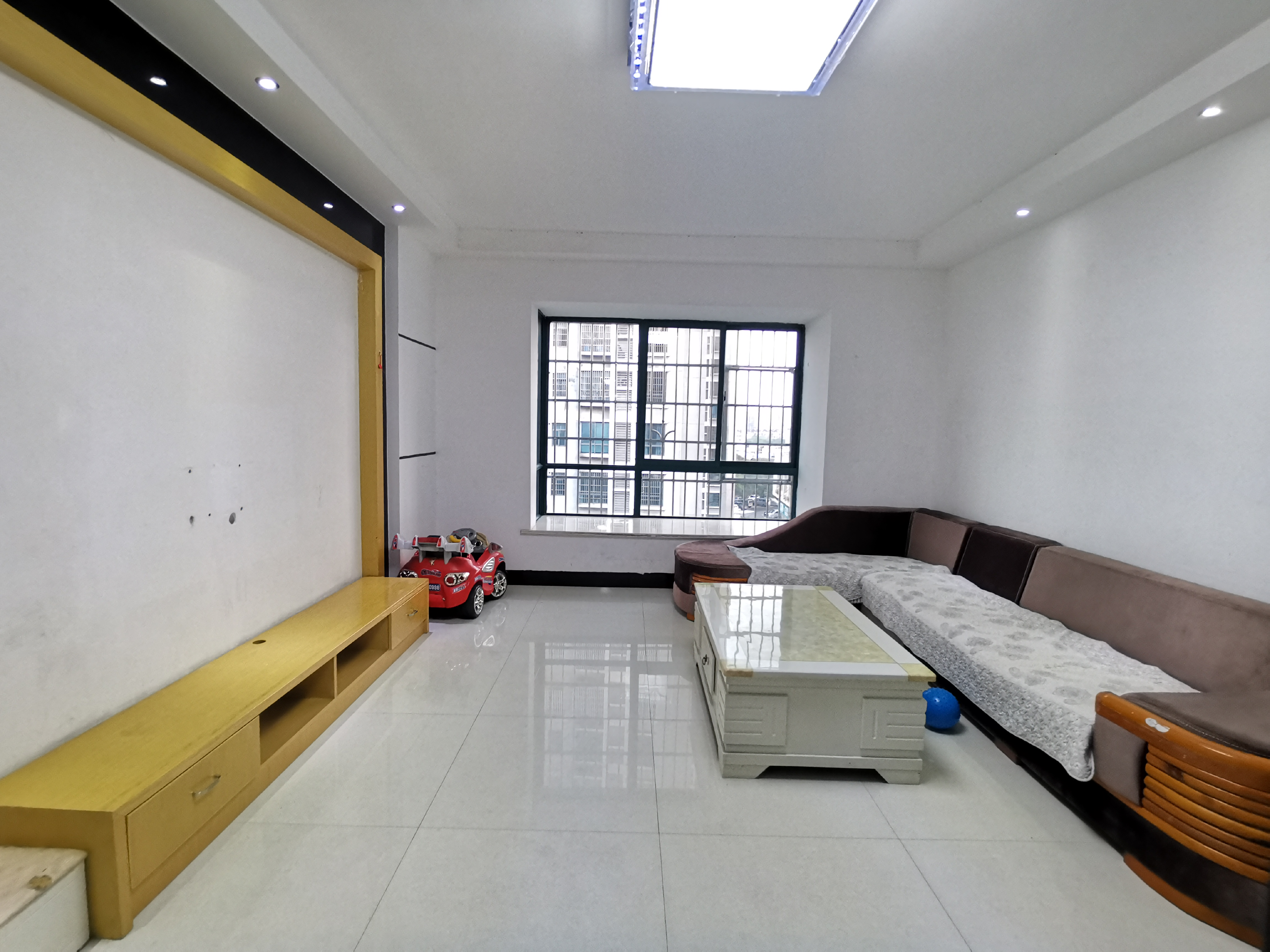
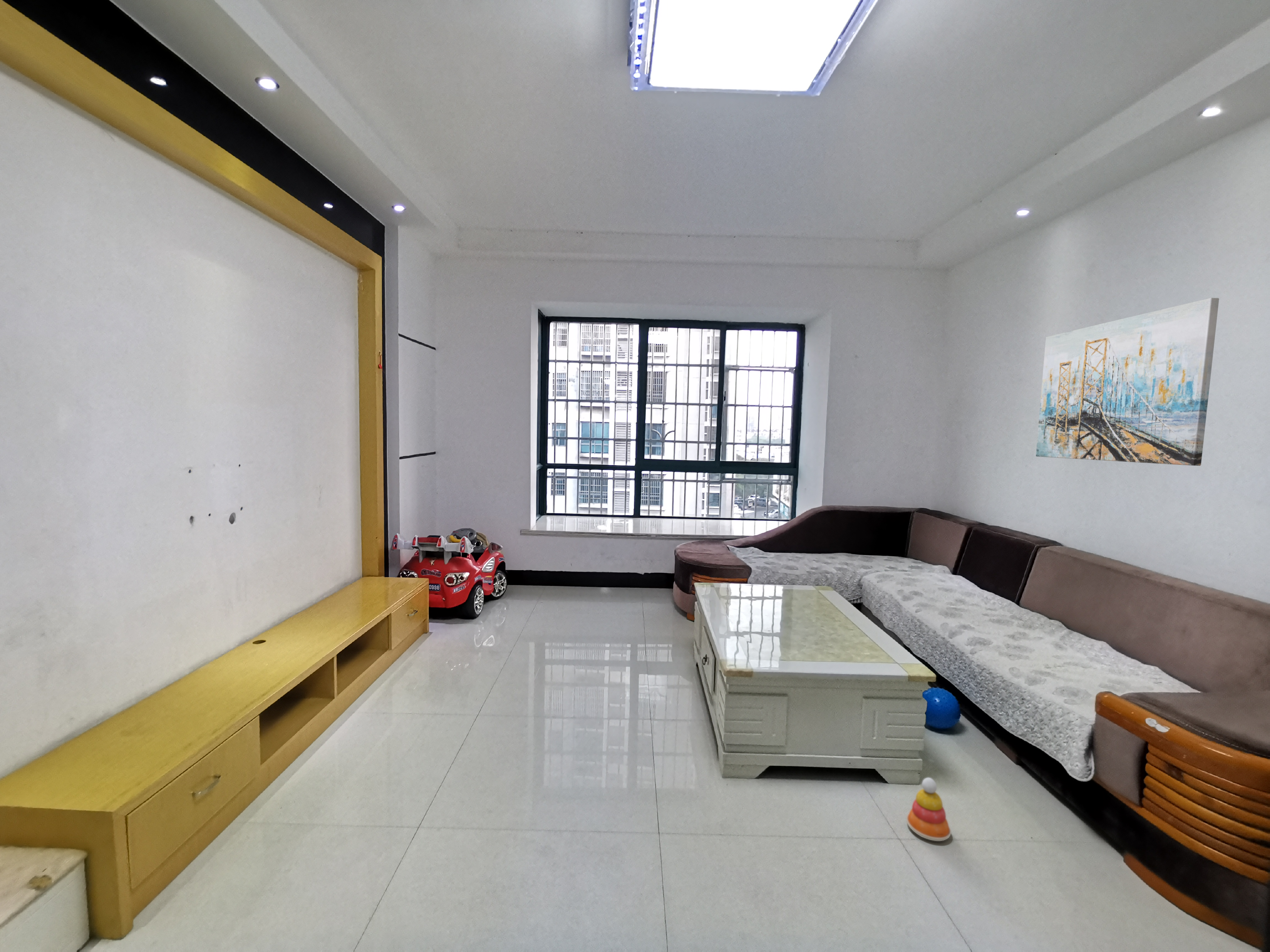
+ stacking toy (930, 804)
+ wall art (1111, 391)
